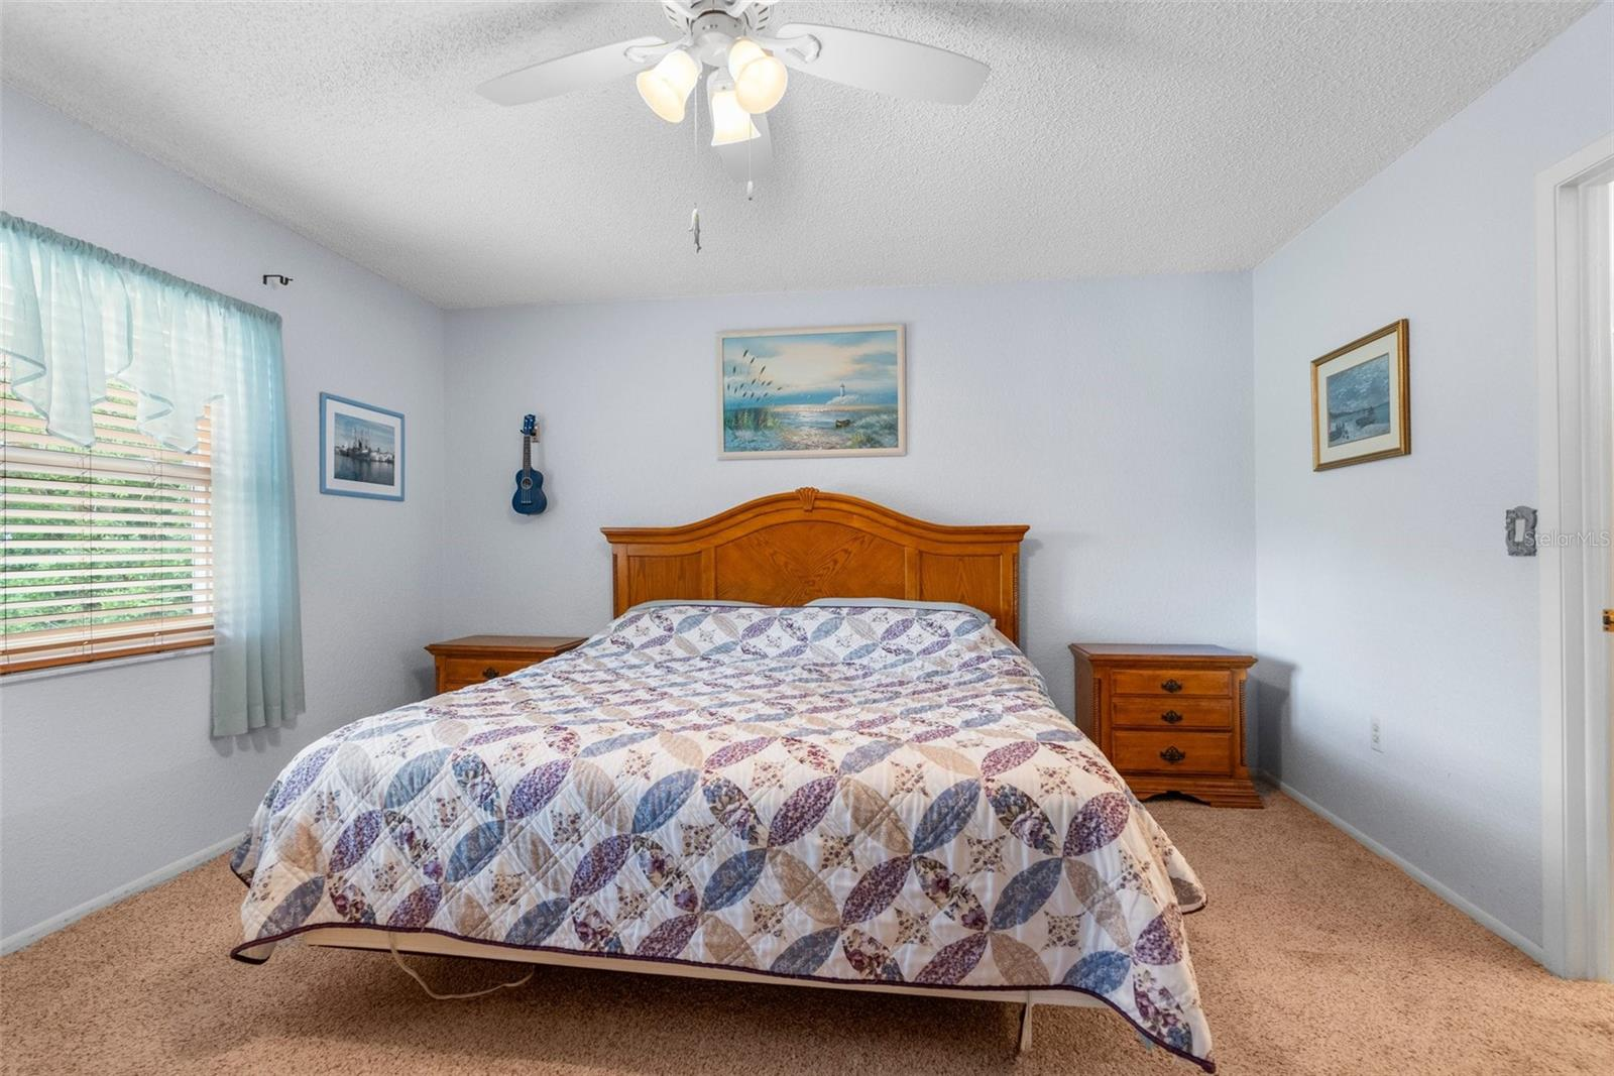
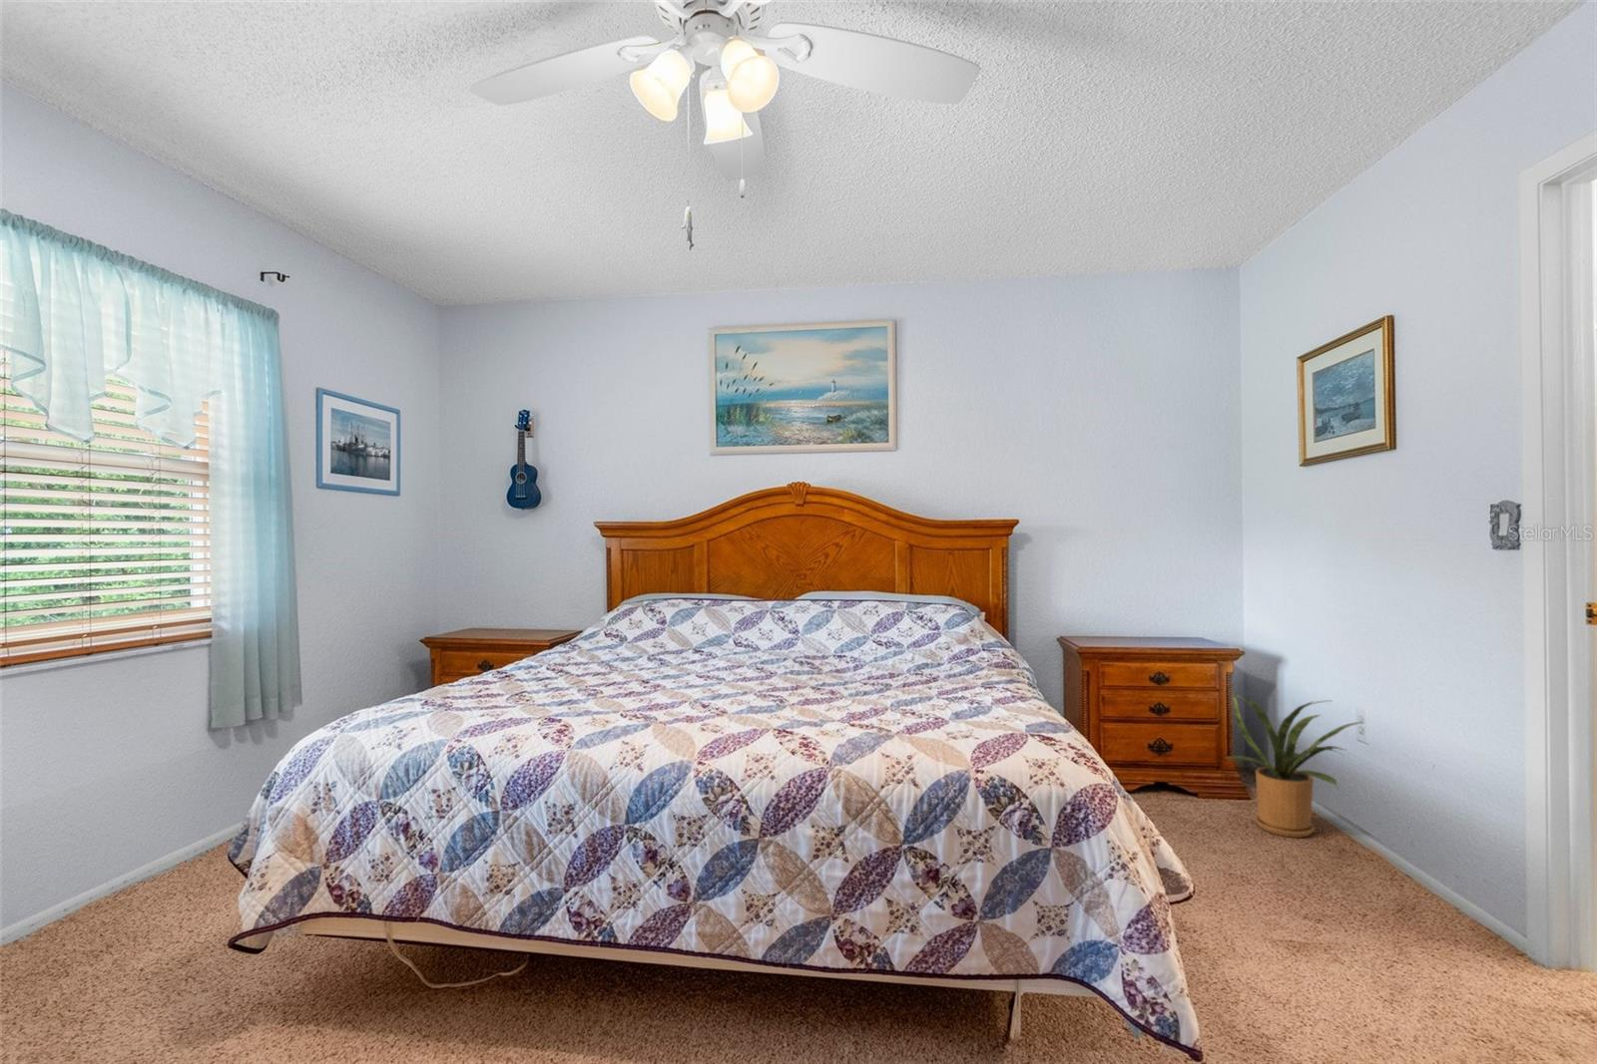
+ house plant (1290, 758)
